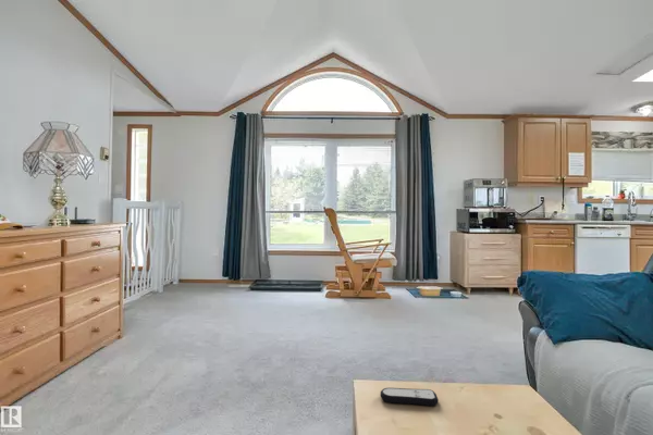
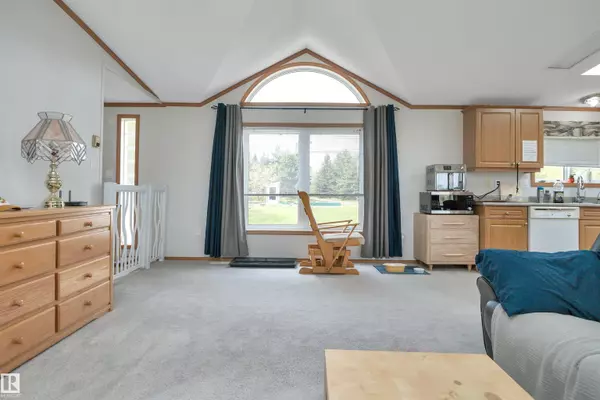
- remote control (408, 395)
